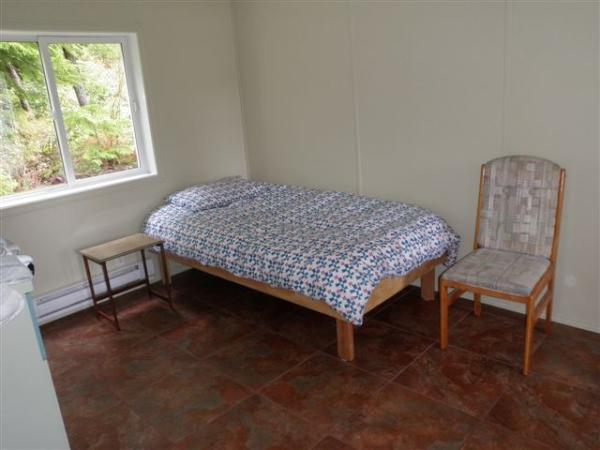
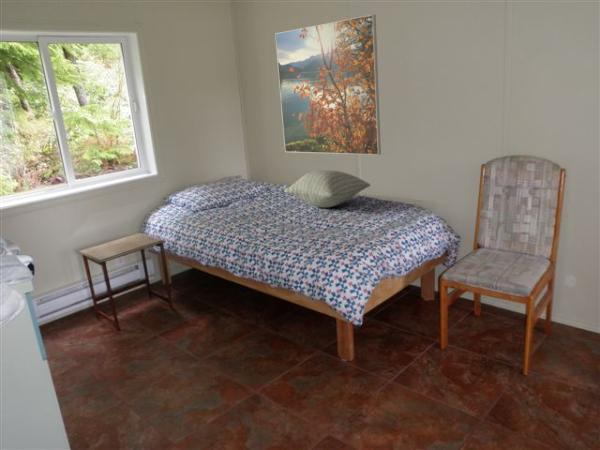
+ pillow (327, 187)
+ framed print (325, 90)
